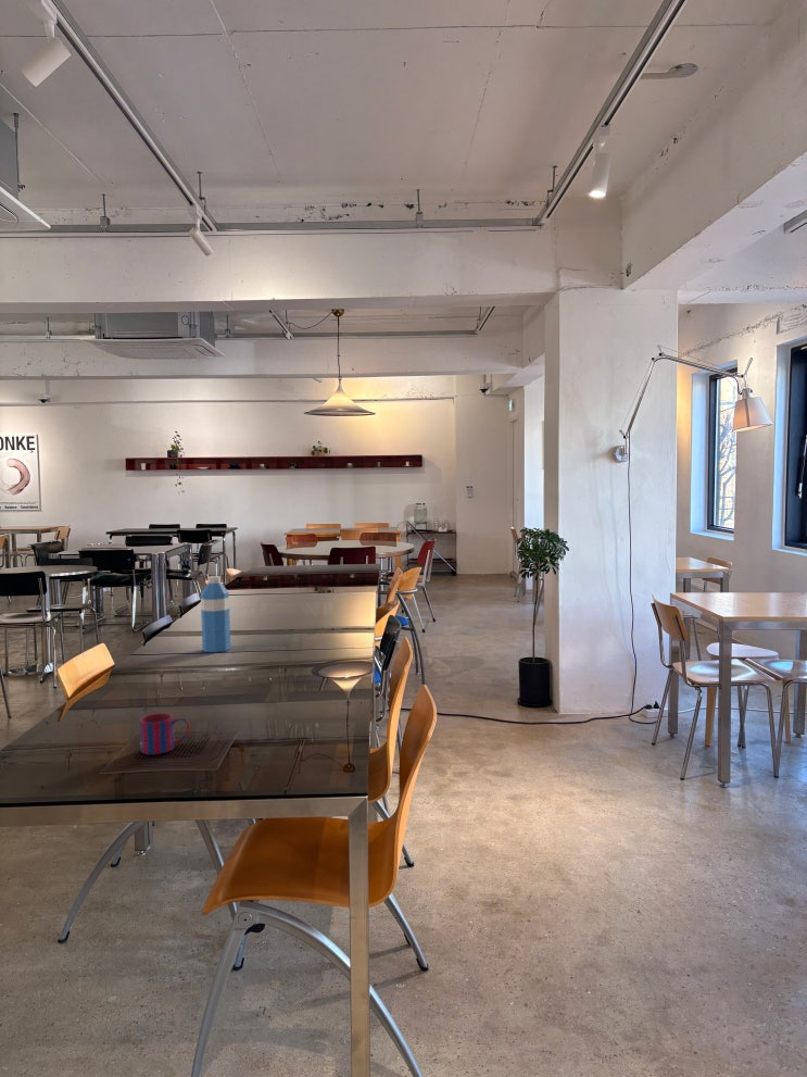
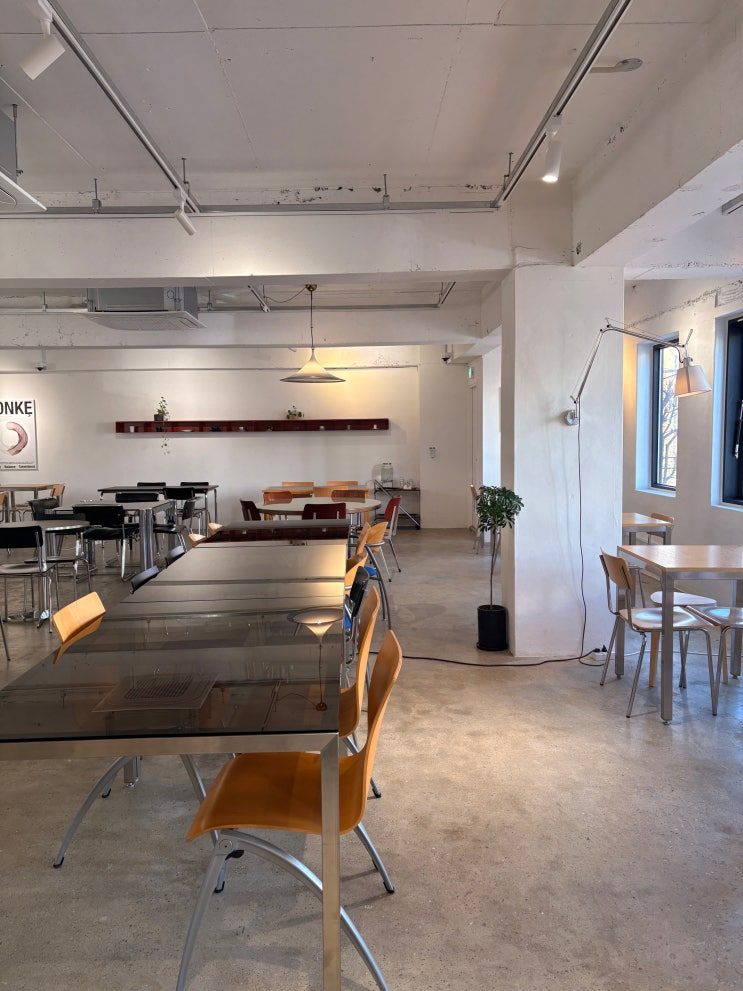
- water bottle (215, 613)
- mug (164, 732)
